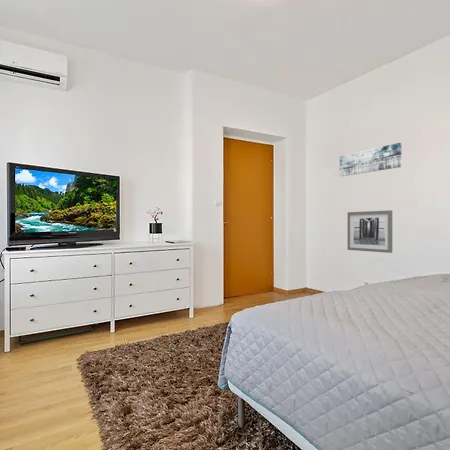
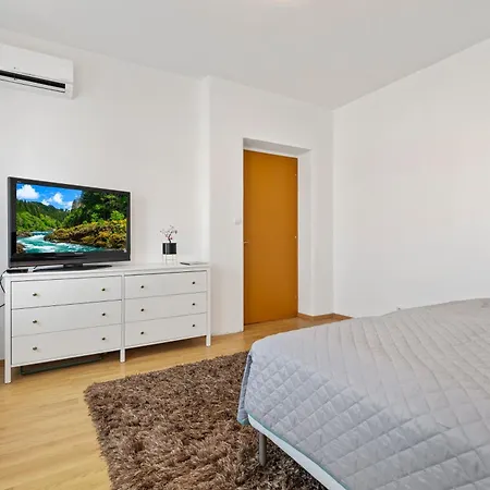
- wall art (368, 161)
- wall art (368, 231)
